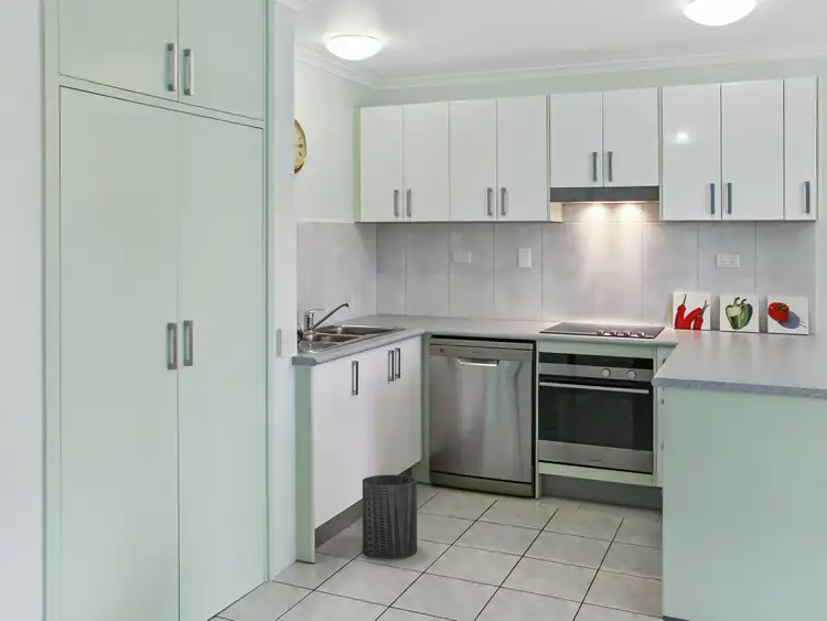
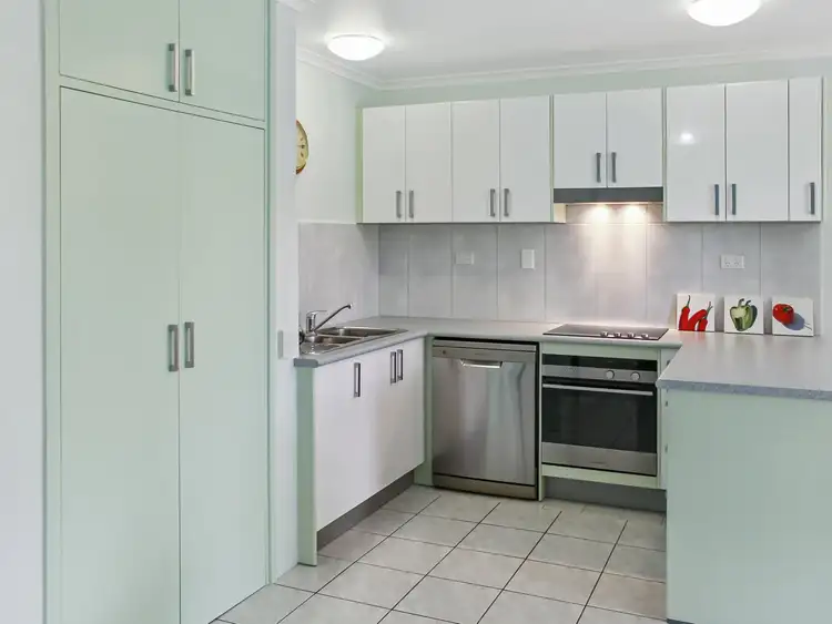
- trash can (389, 515)
